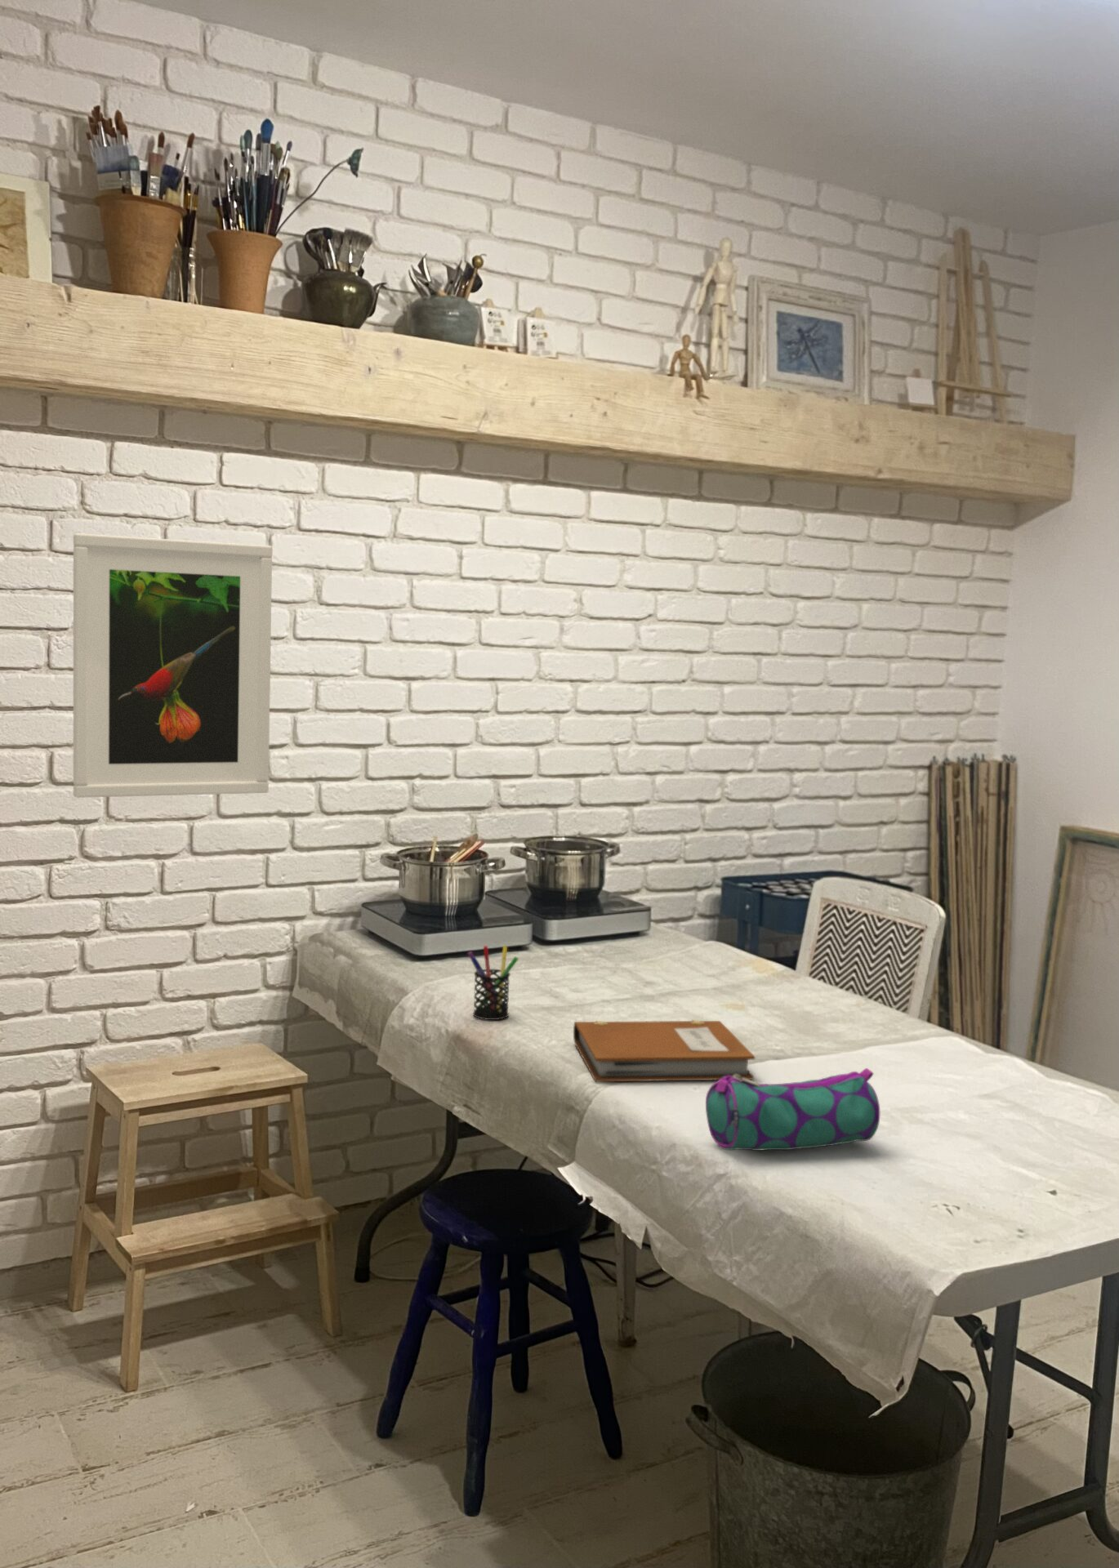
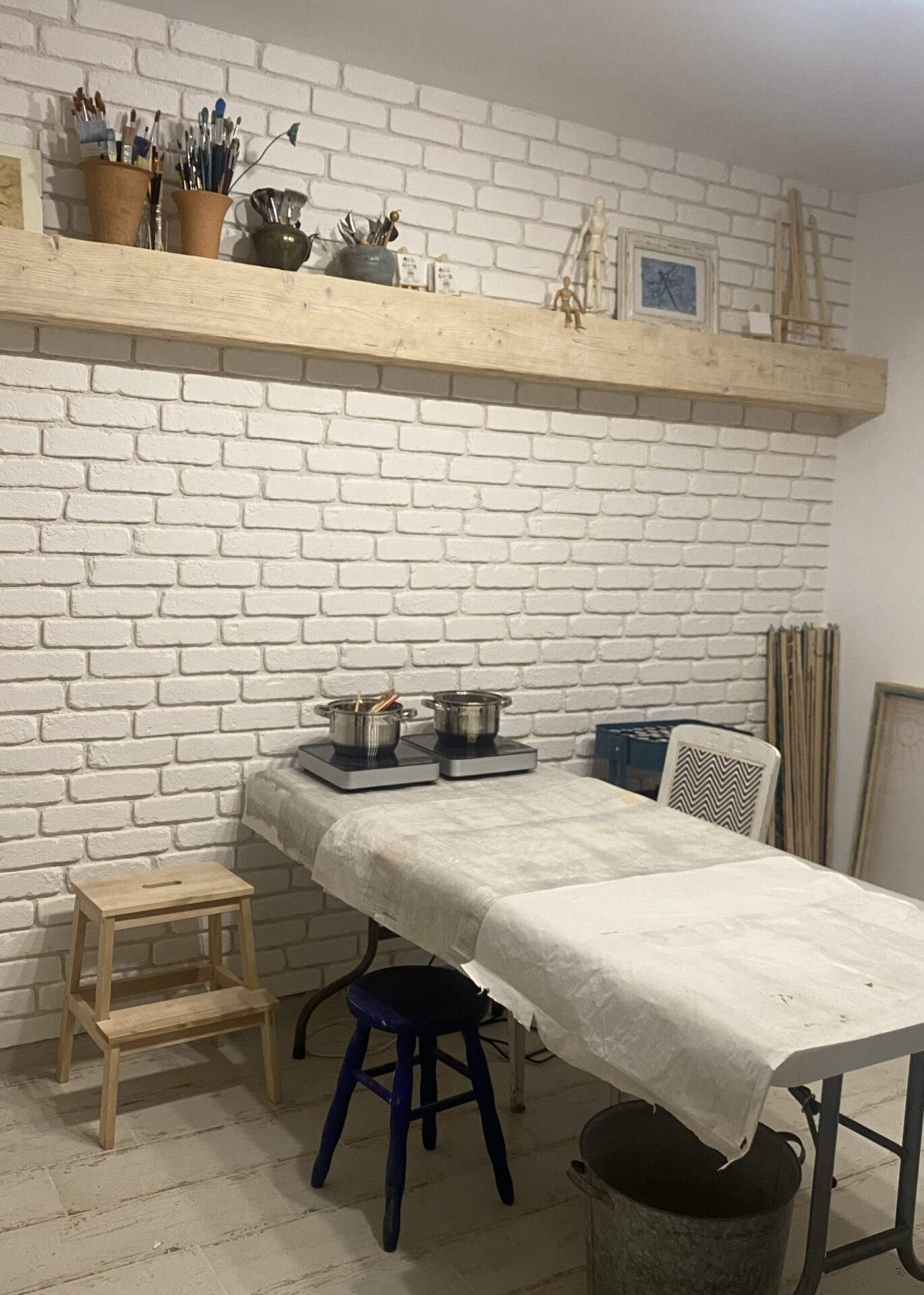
- notebook (664, 1047)
- pencil case (793, 1108)
- pen holder (495, 980)
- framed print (174, 668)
